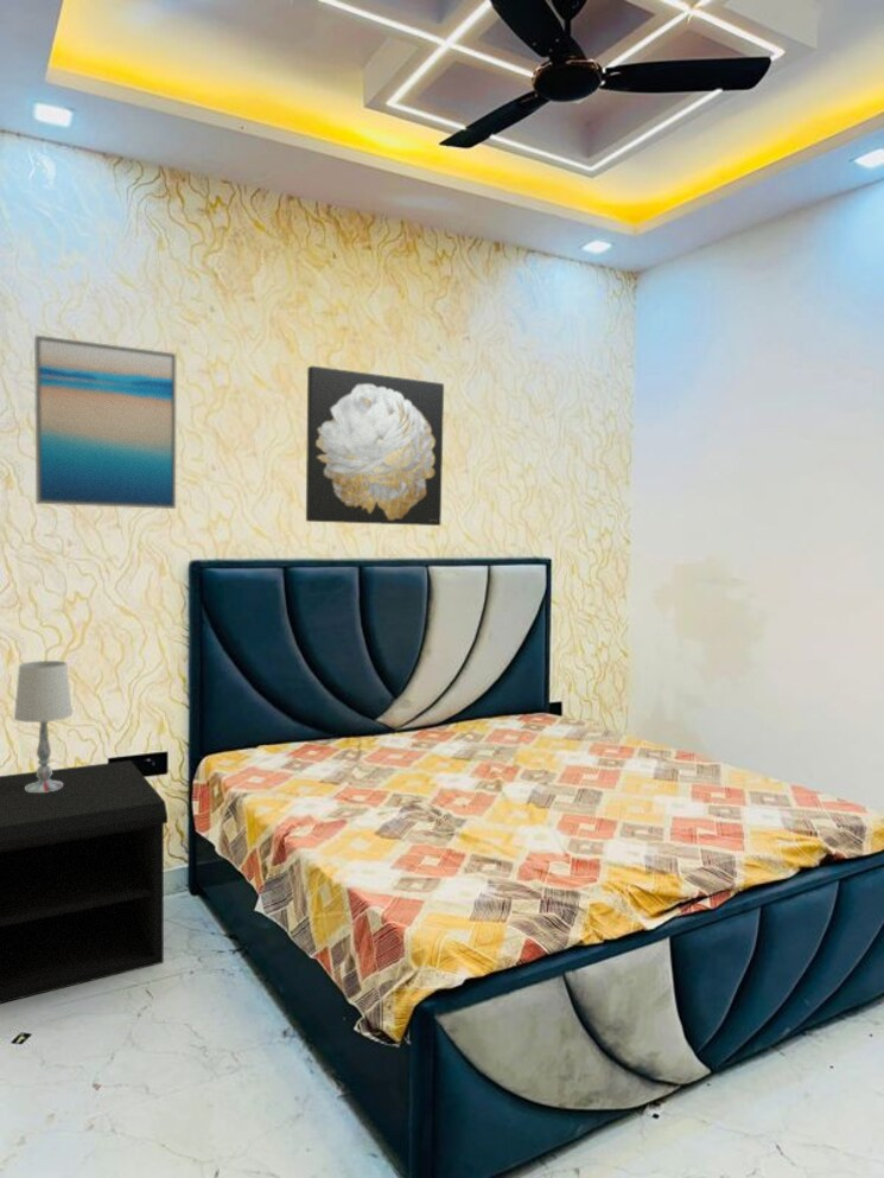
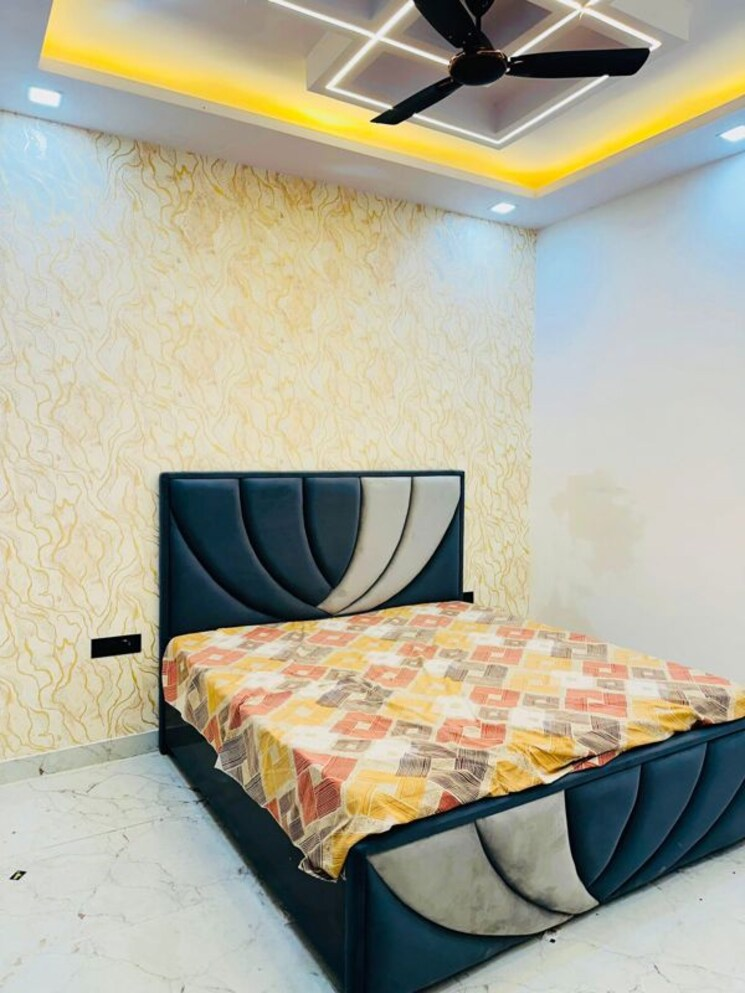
- table lamp (43, 725)
- wall art (376, 450)
- nightstand (65, 872)
- wall art (108, 426)
